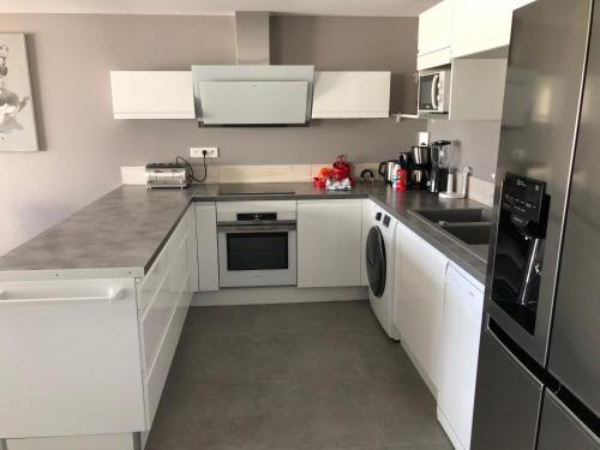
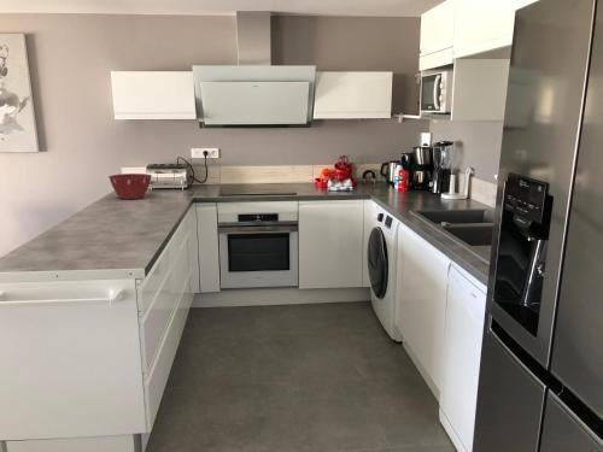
+ mixing bowl (130, 186)
